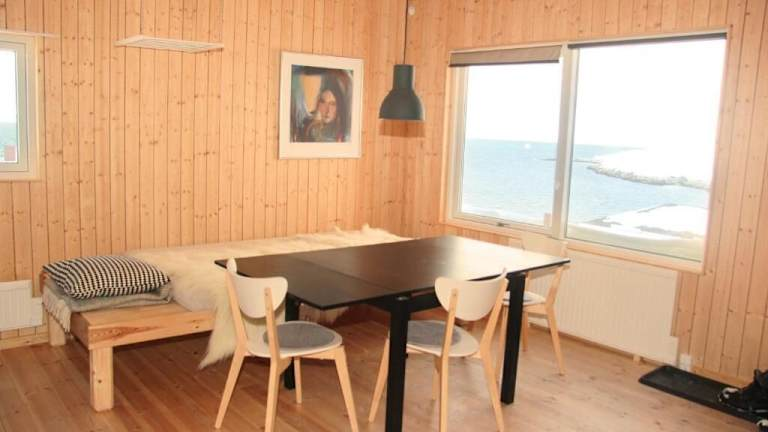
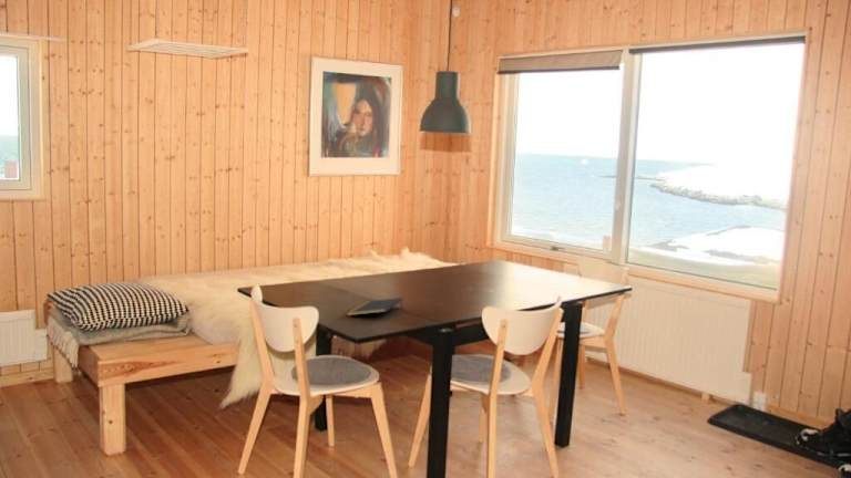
+ notepad (375, 305)
